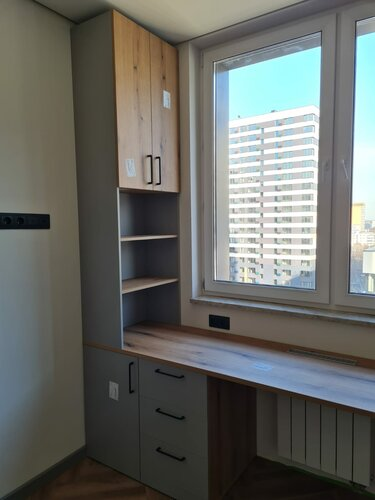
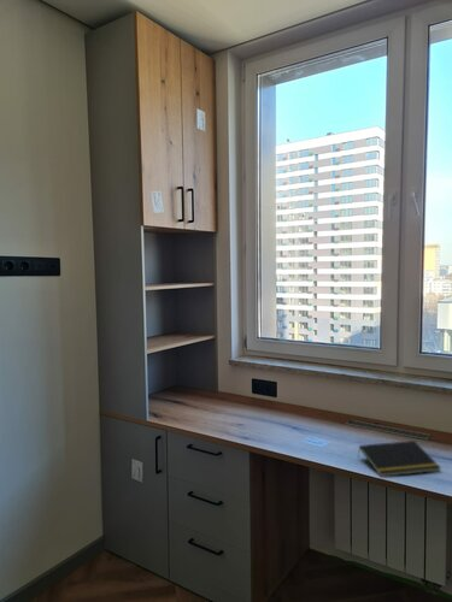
+ notepad (398, 458)
